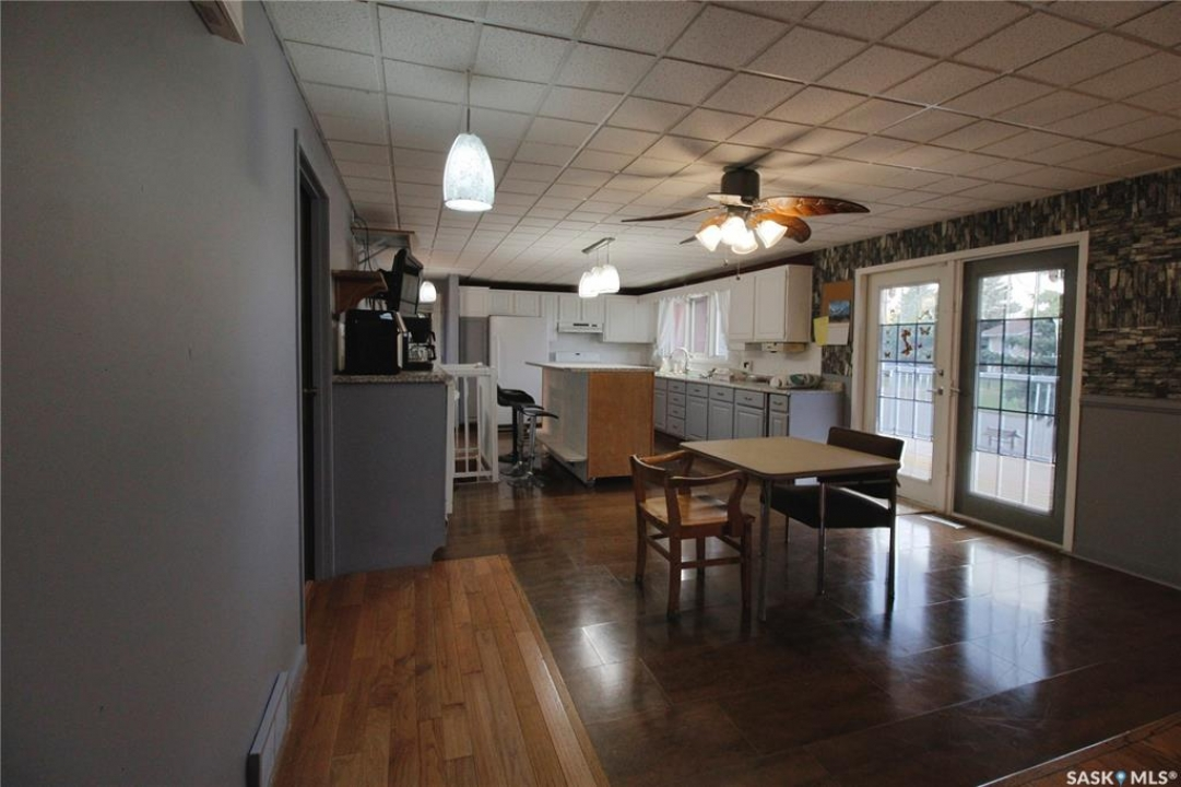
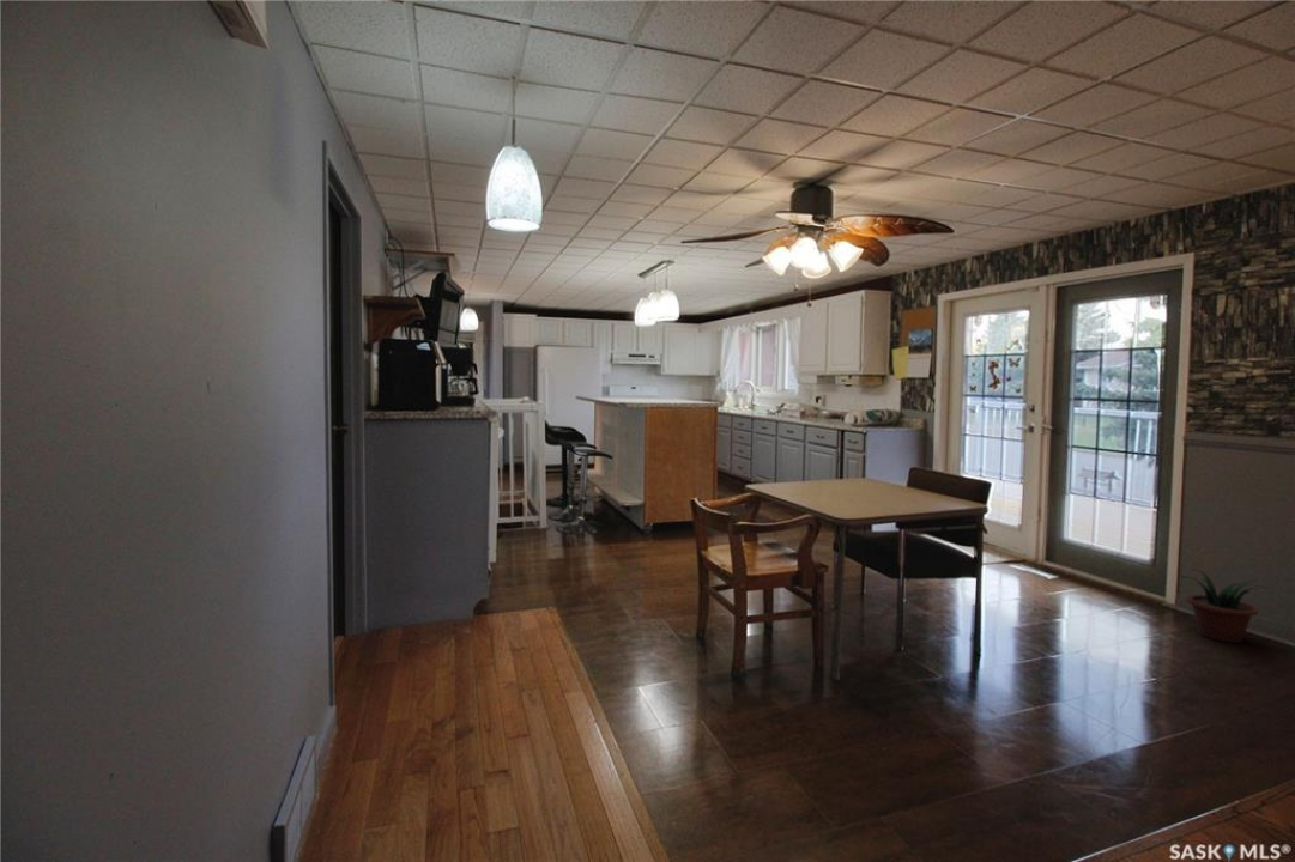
+ potted plant (1223, 606)
